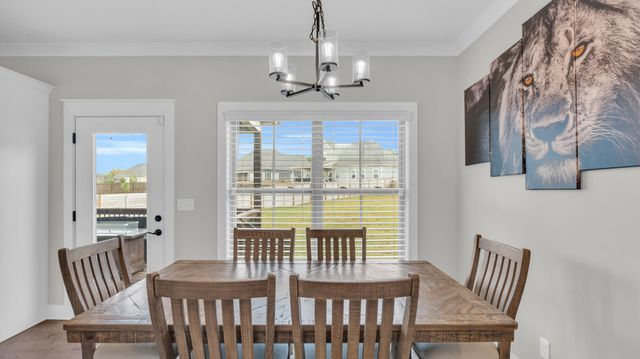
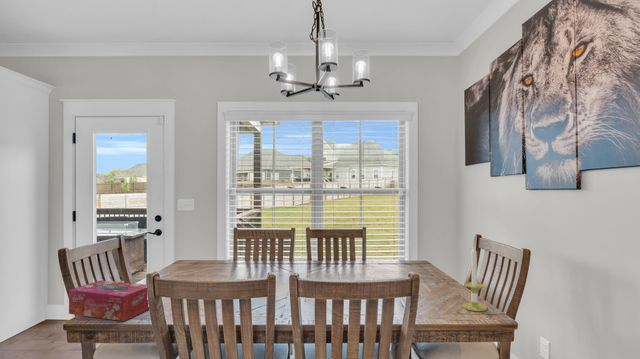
+ tissue box (111, 299)
+ candle (474, 276)
